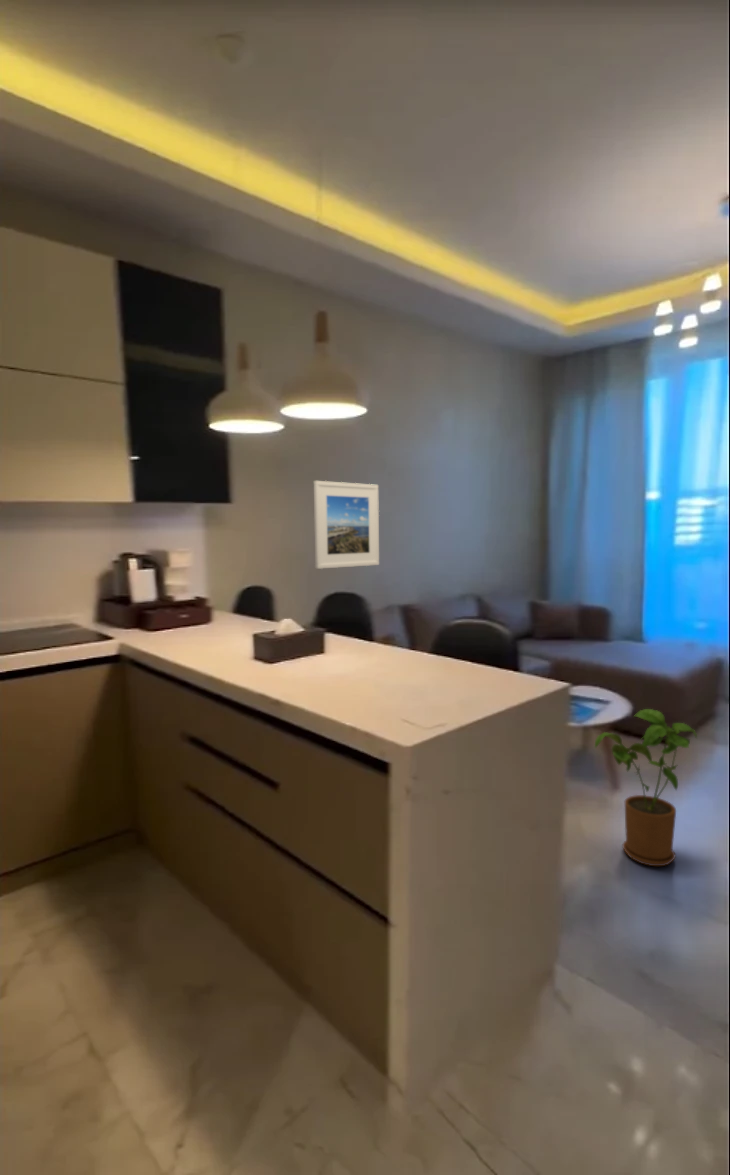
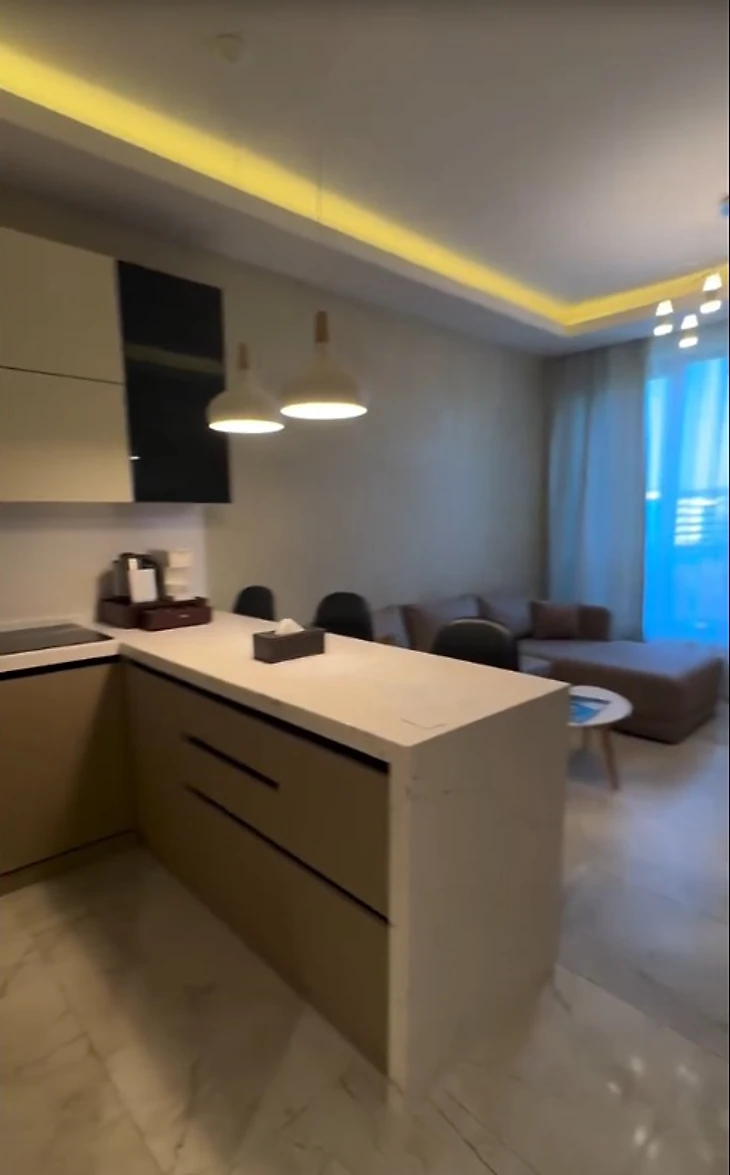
- house plant (643, 783)
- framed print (348, 525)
